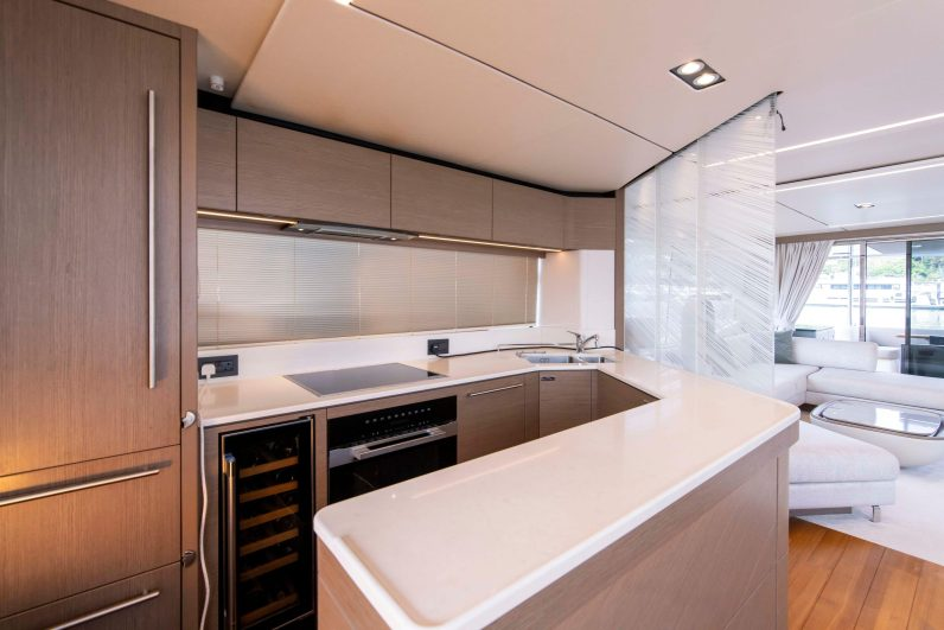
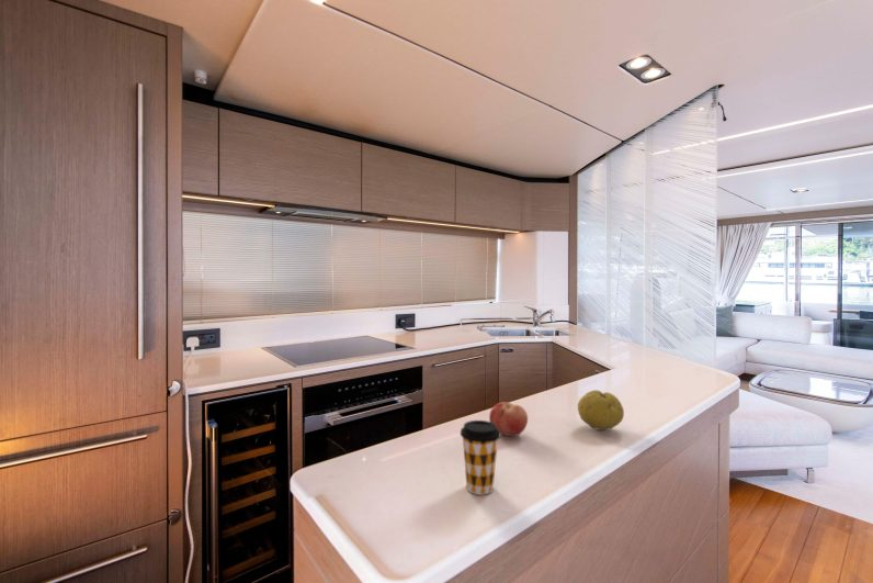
+ fruit (508, 418)
+ coffee cup (479, 457)
+ fruit (599, 411)
